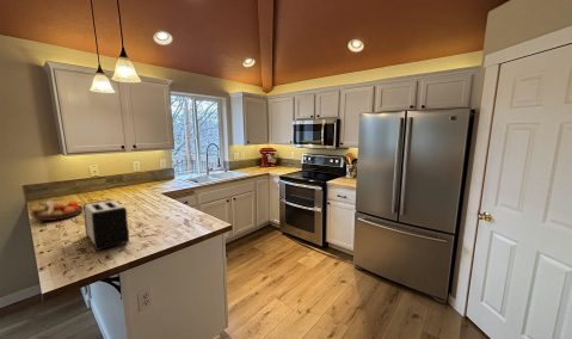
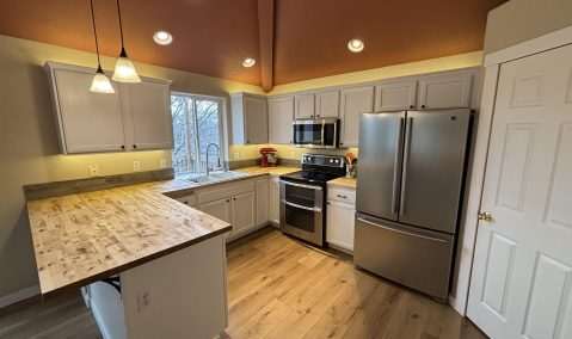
- fruit bowl (57, 208)
- toaster (105, 222)
